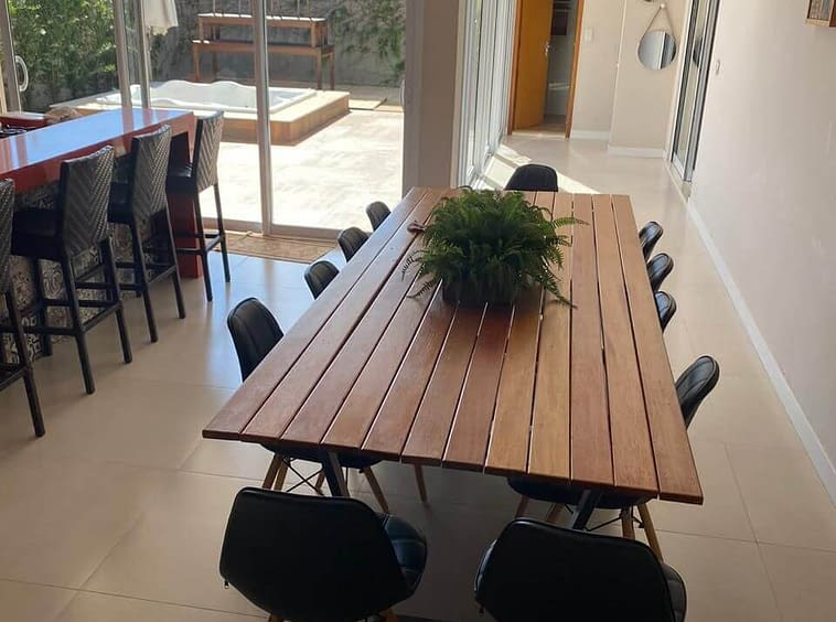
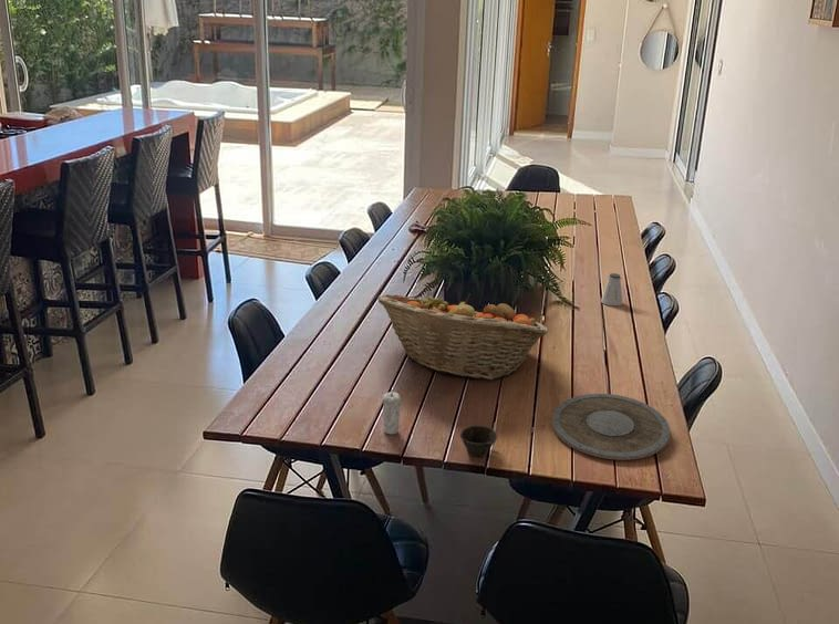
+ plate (610, 424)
+ cup (479, 441)
+ fruit basket (459, 325)
+ saltshaker (613, 288)
+ candle (391, 409)
